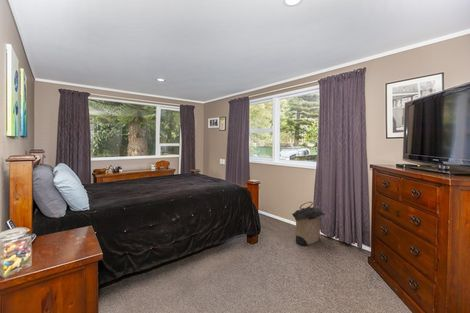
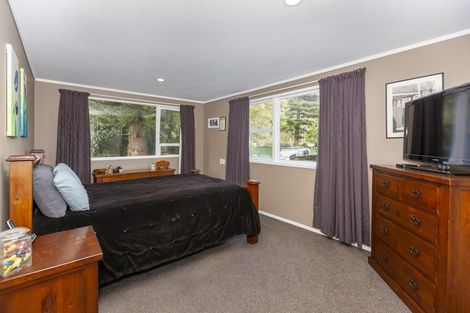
- laundry hamper (307, 220)
